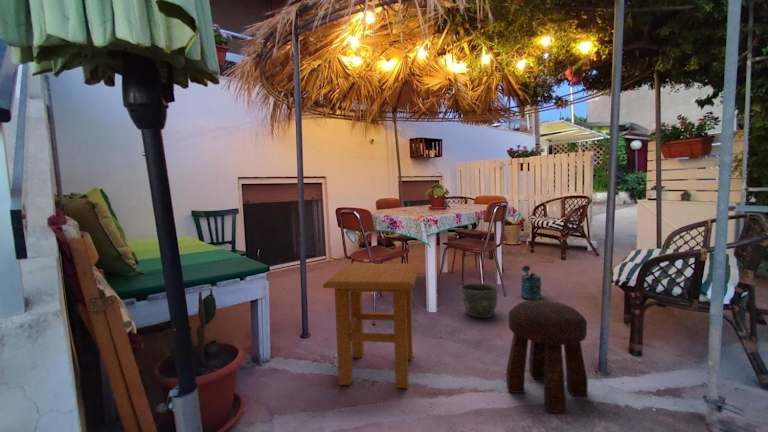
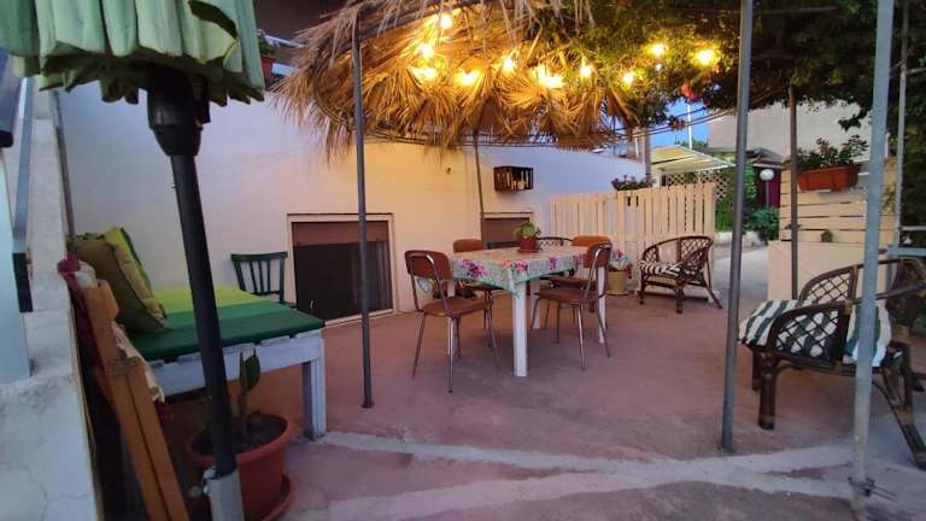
- side table (376, 319)
- watering can (529, 282)
- stool (545, 349)
- bucket (479, 300)
